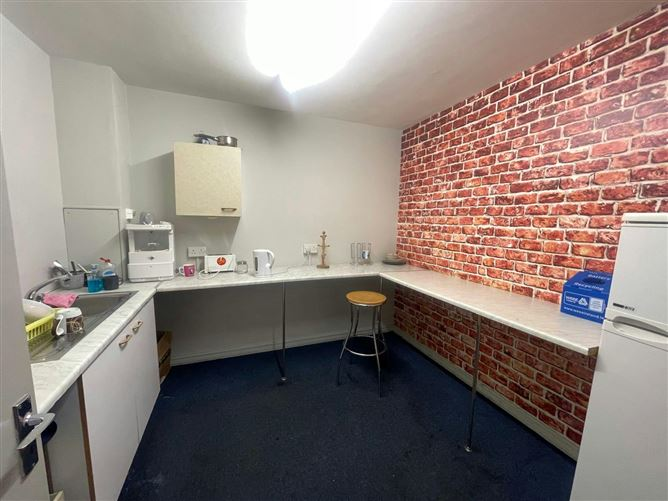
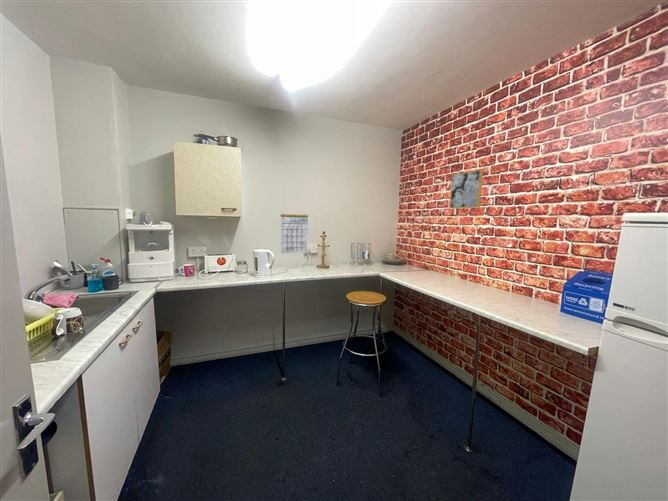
+ wall art (465, 190)
+ calendar (294, 229)
